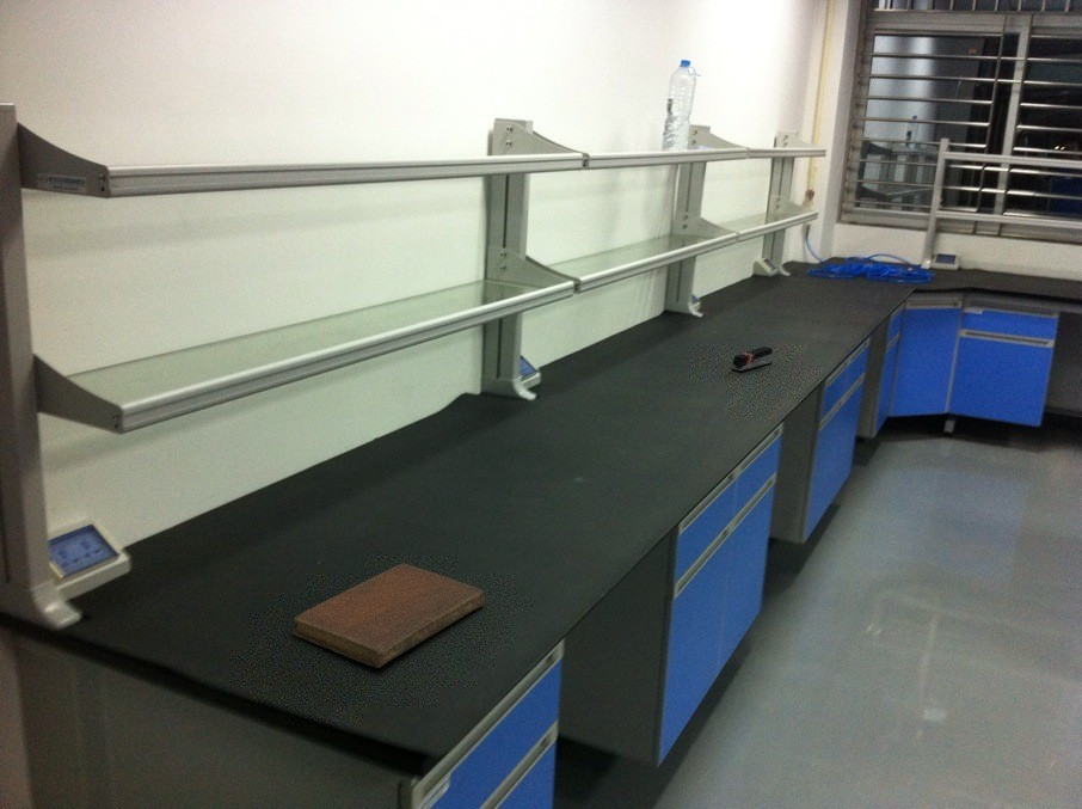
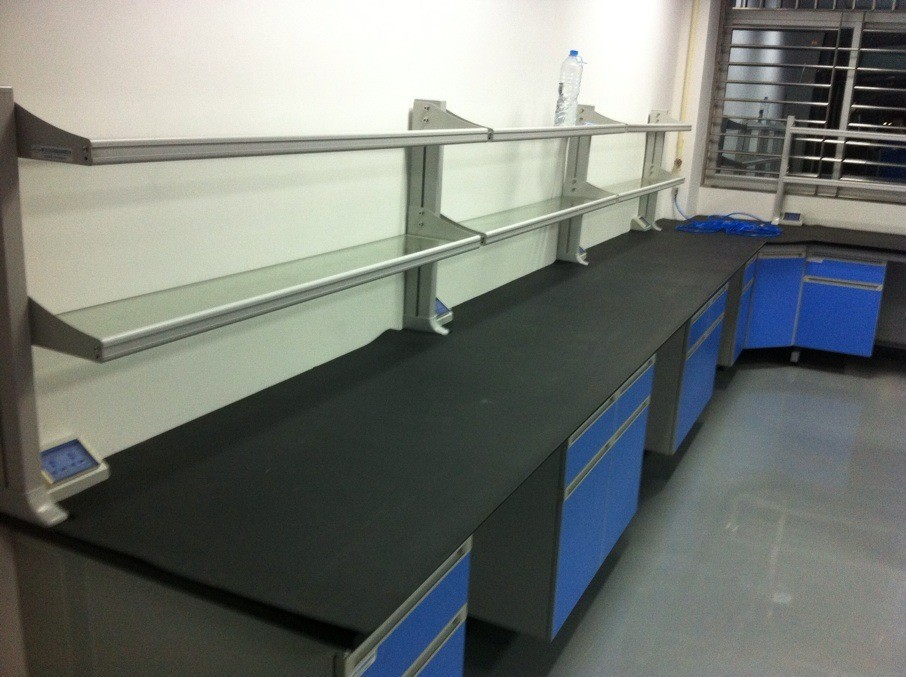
- notebook (392, 611)
- stapler (752, 358)
